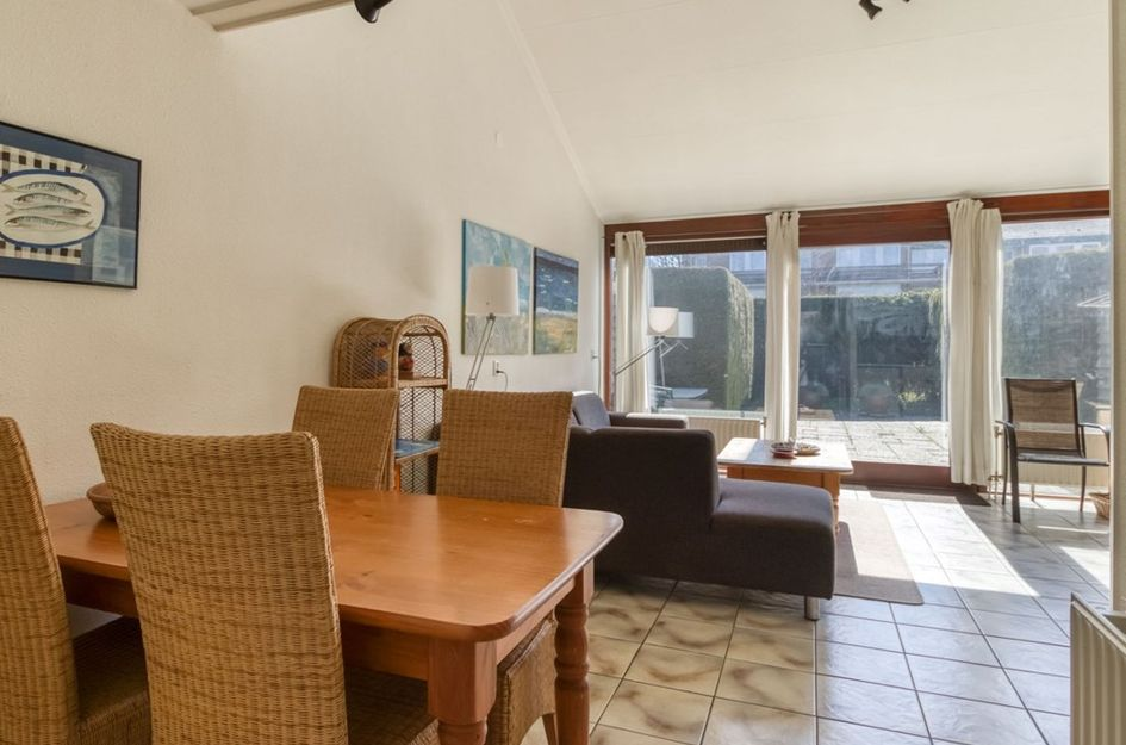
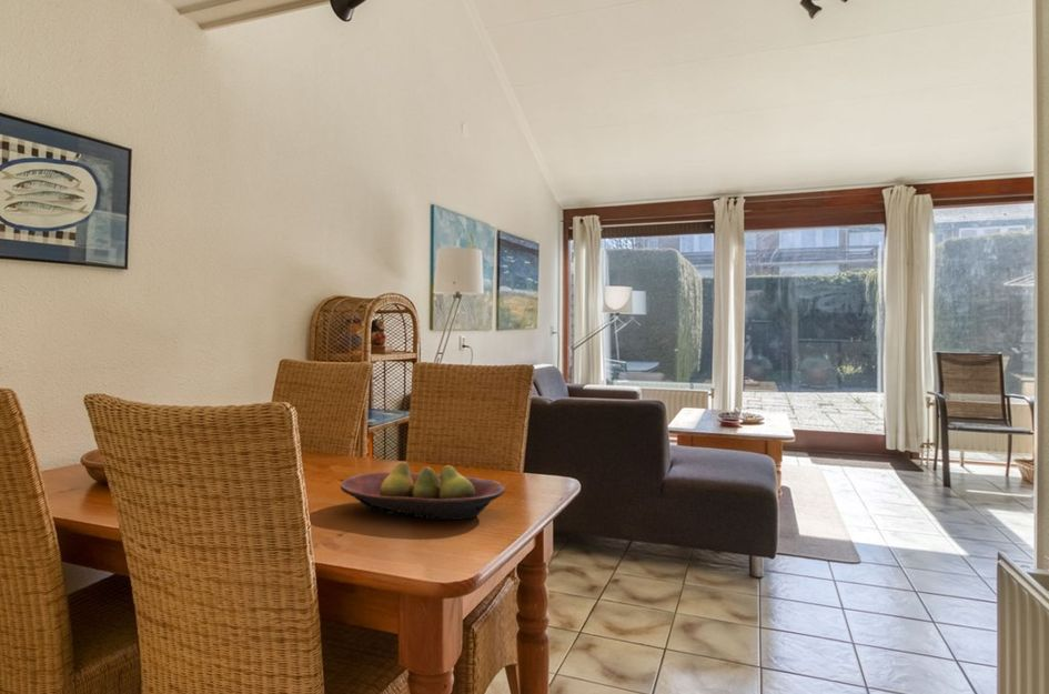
+ fruit bowl (422, 486)
